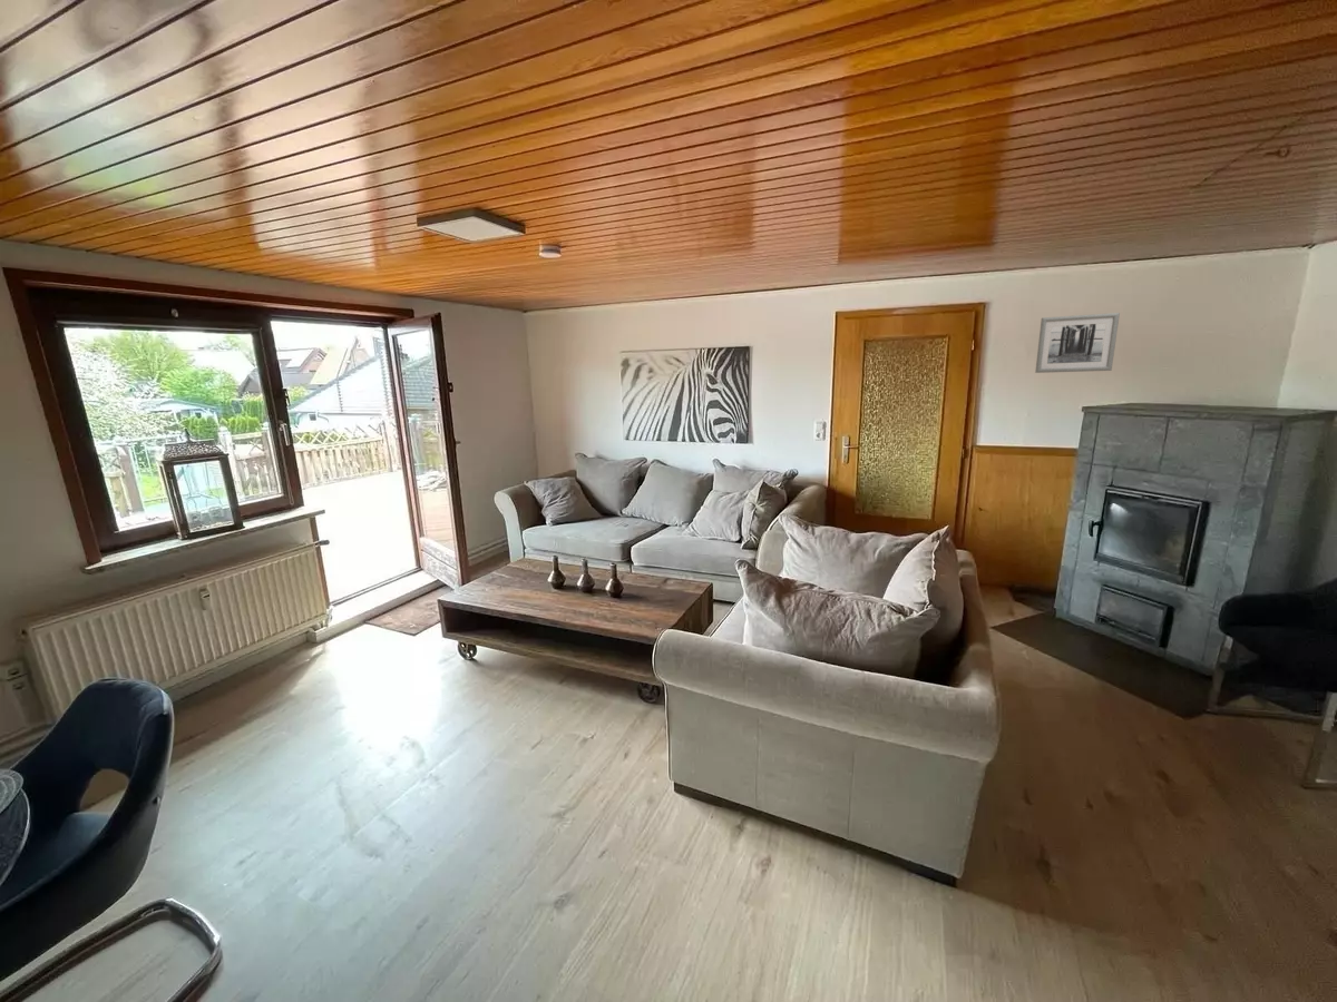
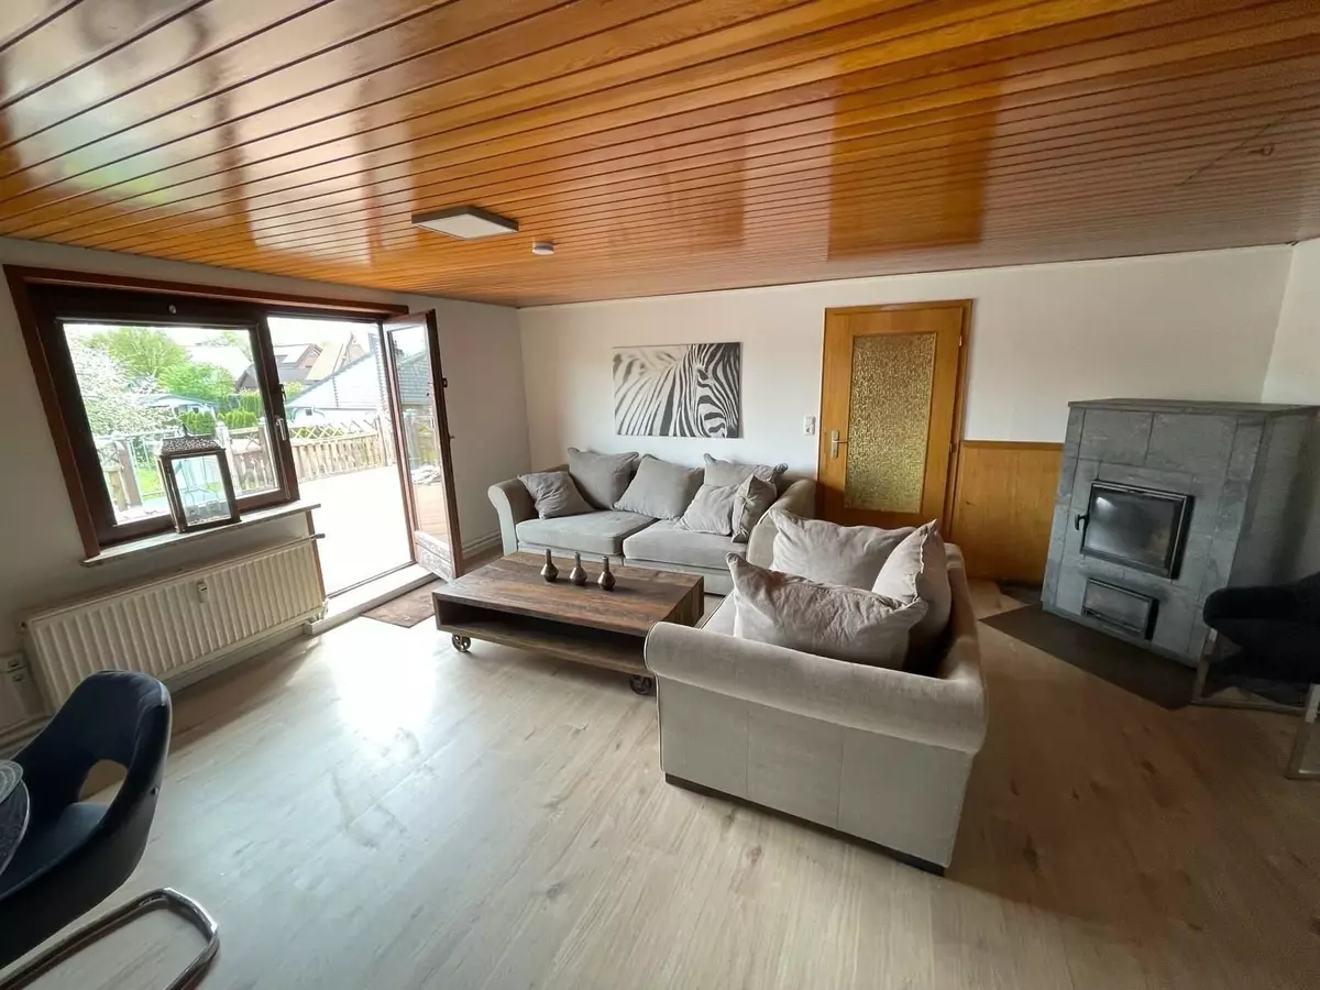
- wall art (1075, 343)
